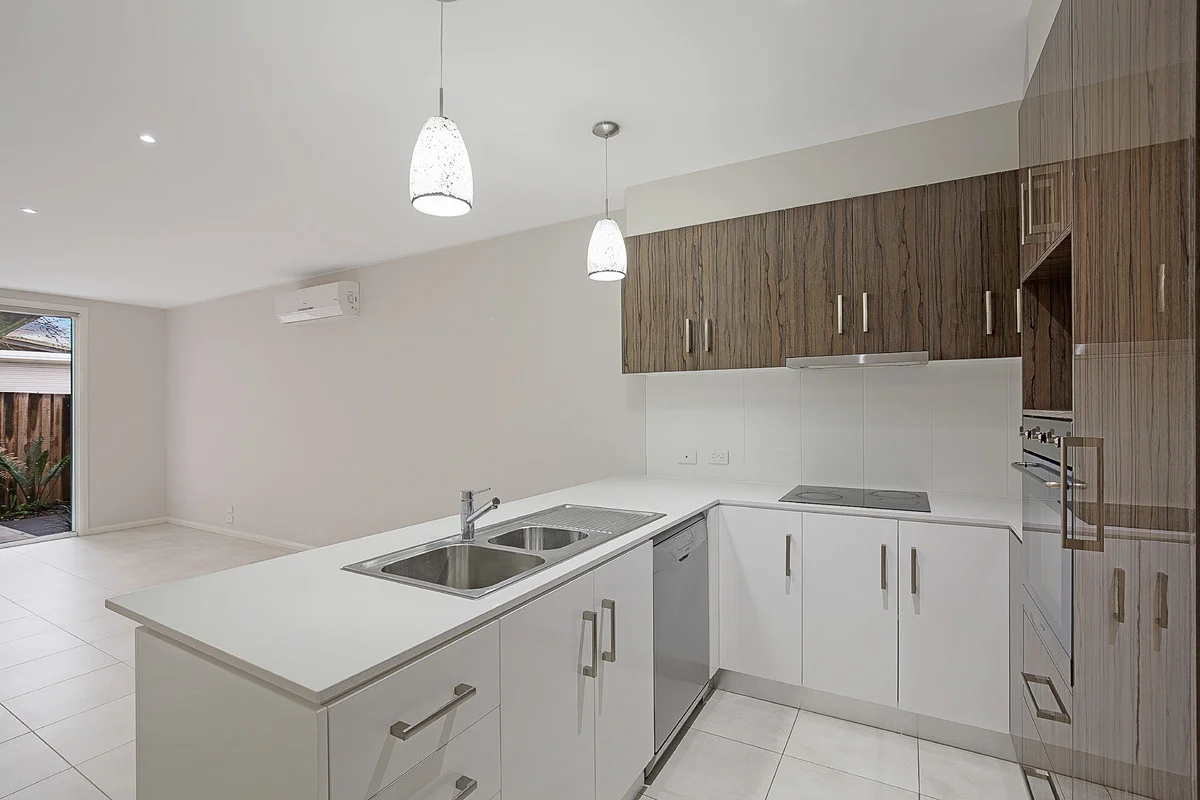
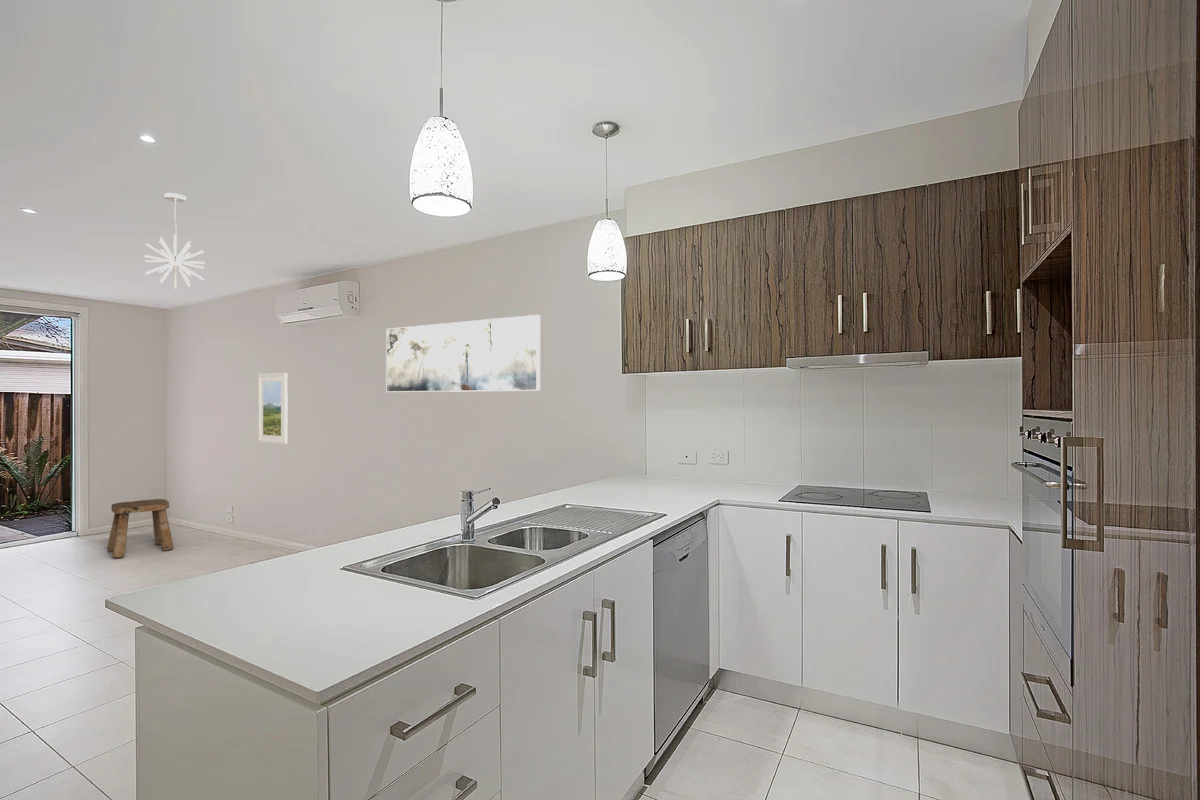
+ pendant light (175, 241)
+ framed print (456, 357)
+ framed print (272, 408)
+ stool (153, 526)
